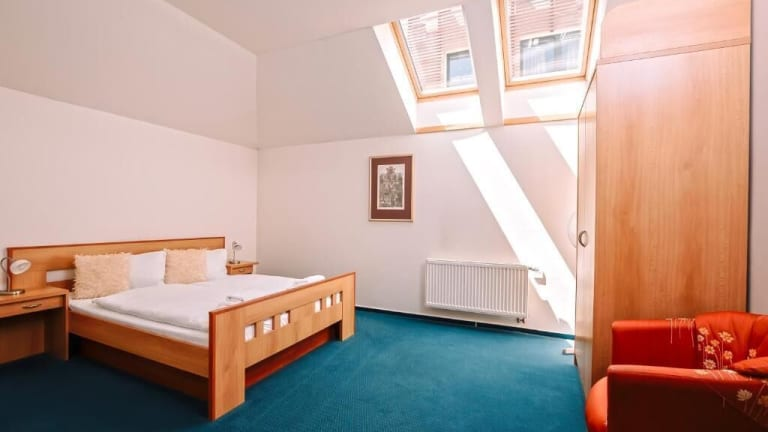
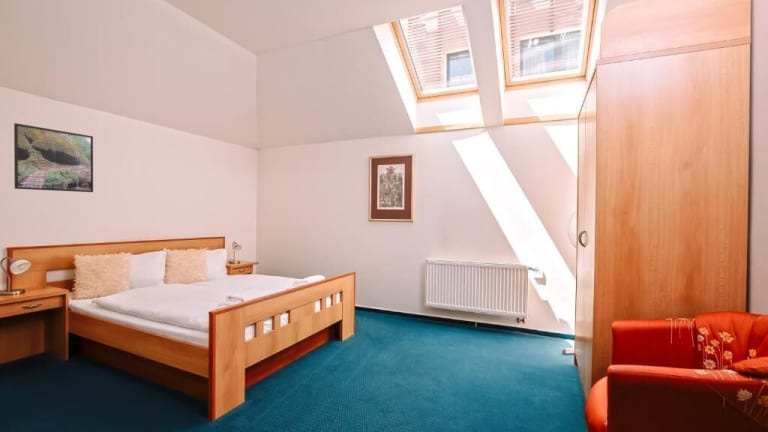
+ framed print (56, 160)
